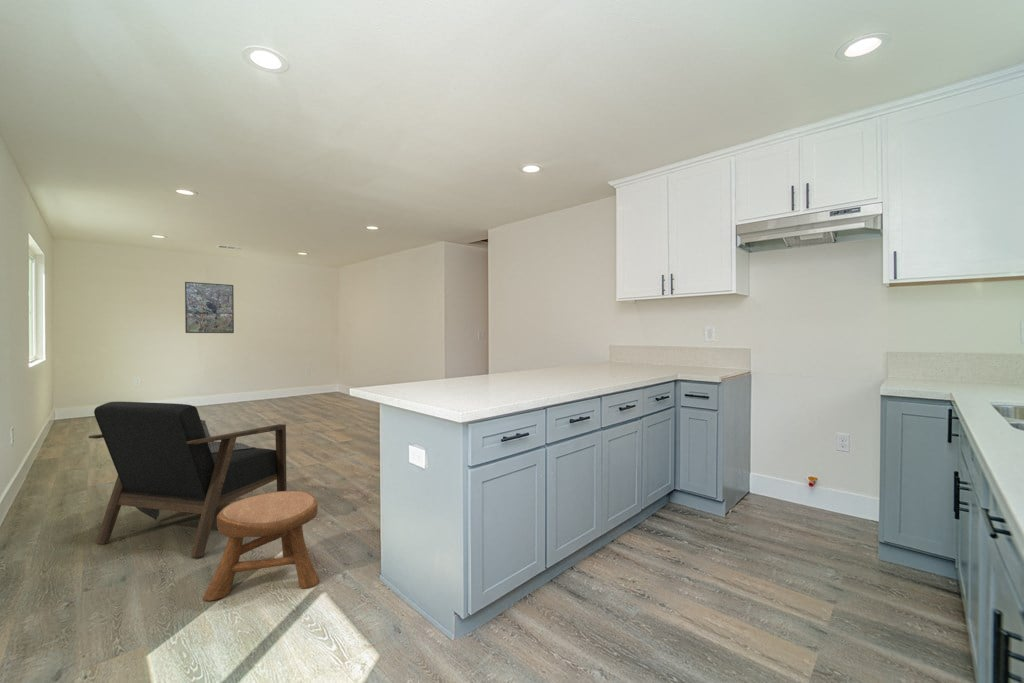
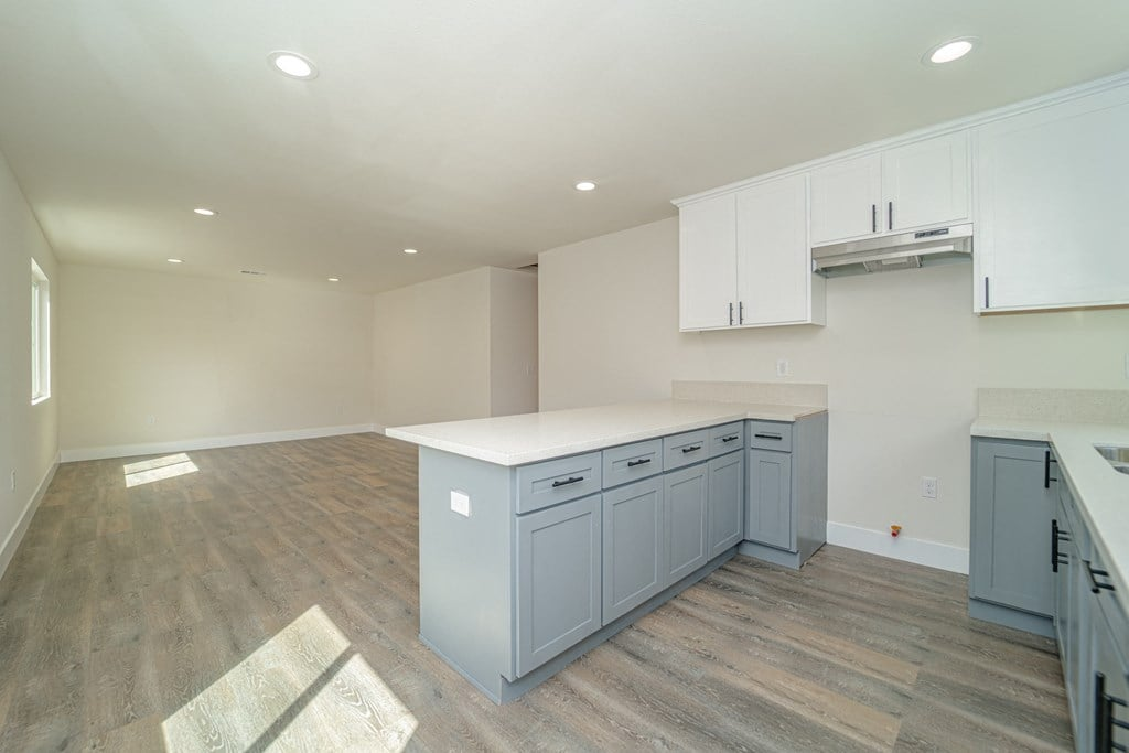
- armchair (194, 459)
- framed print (210, 308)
- stool (263, 543)
